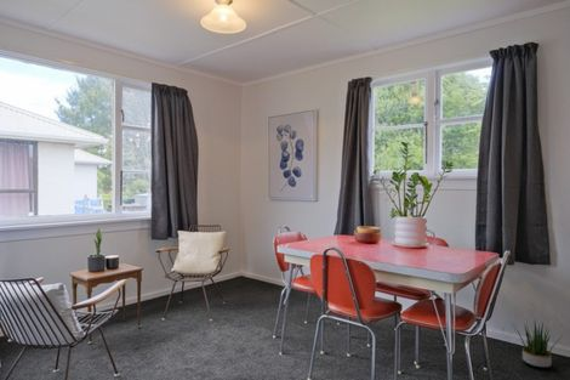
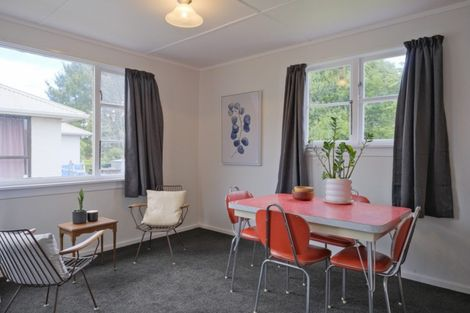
- potted plant (536, 342)
